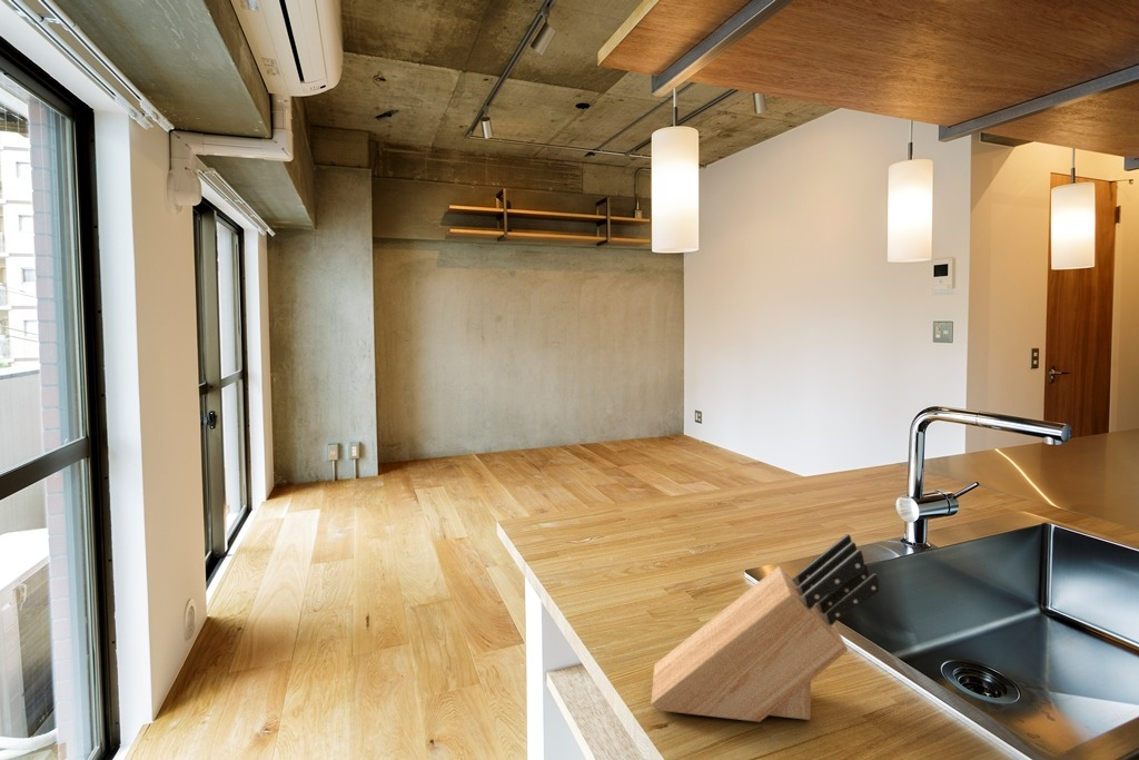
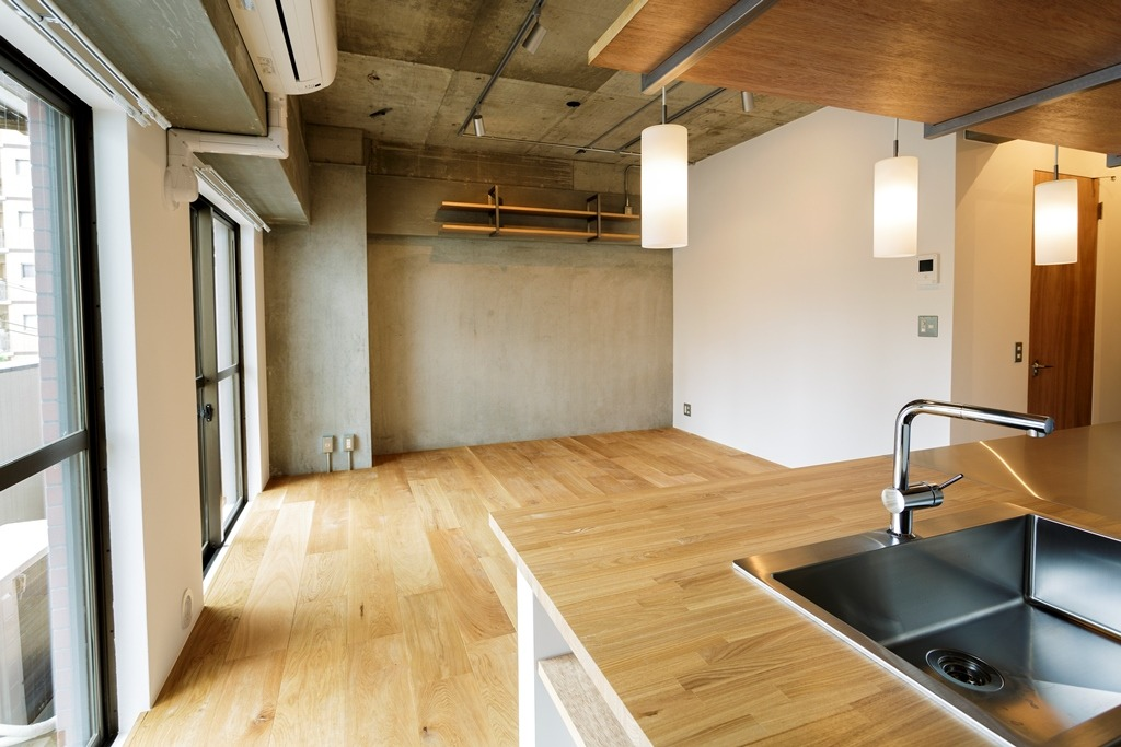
- knife block (759, 619)
